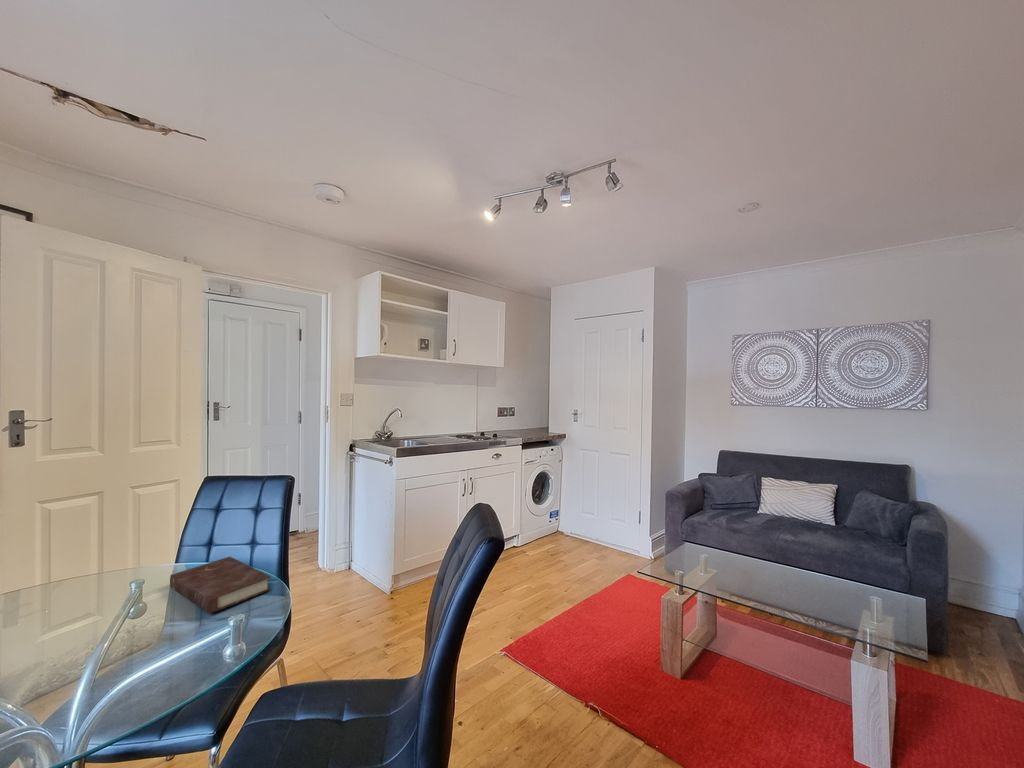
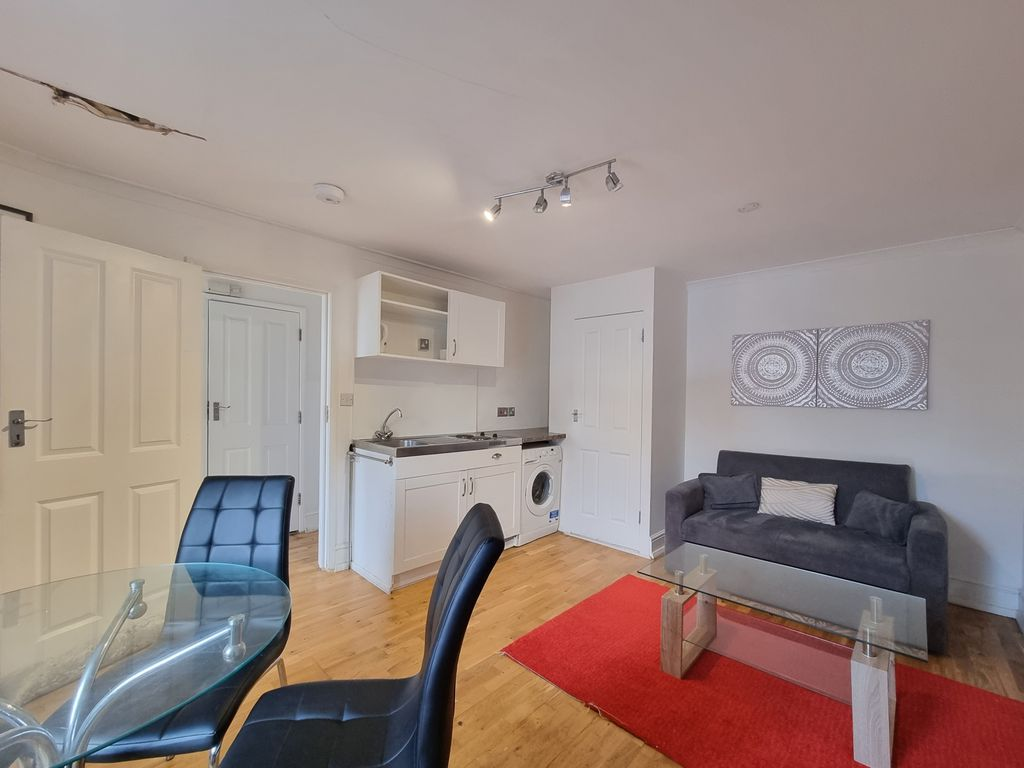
- book (220, 582)
